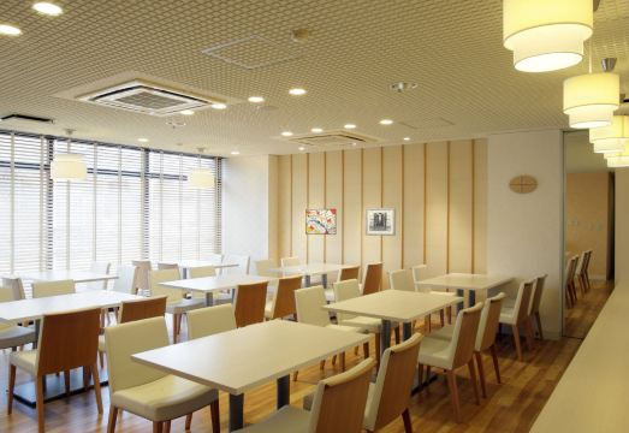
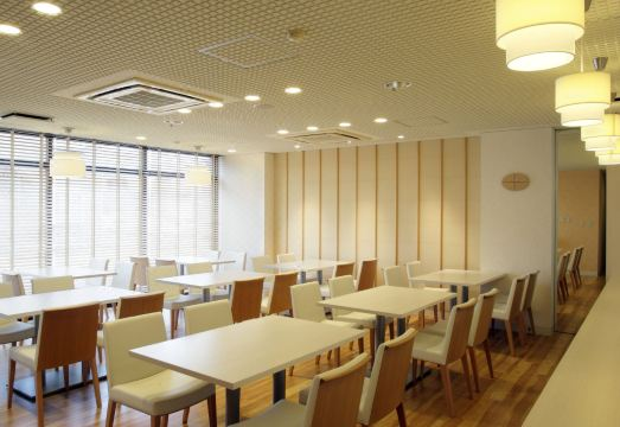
- wall art (379, 221)
- wall art (320, 221)
